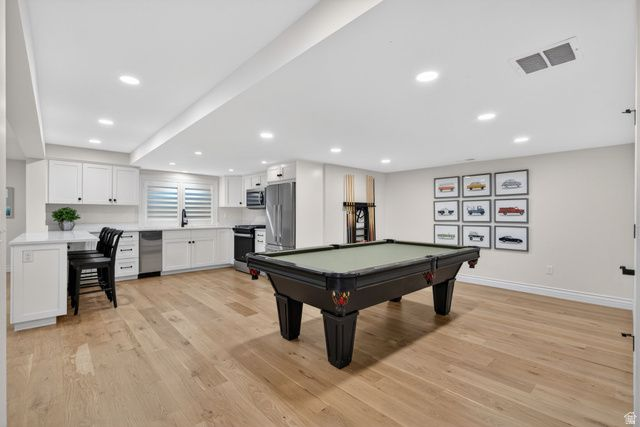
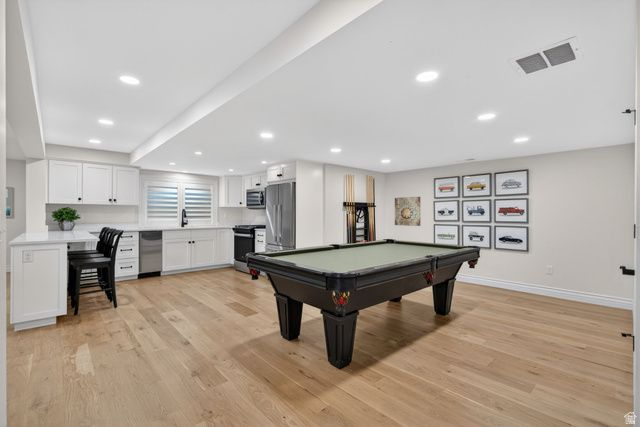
+ wall art (407, 211)
